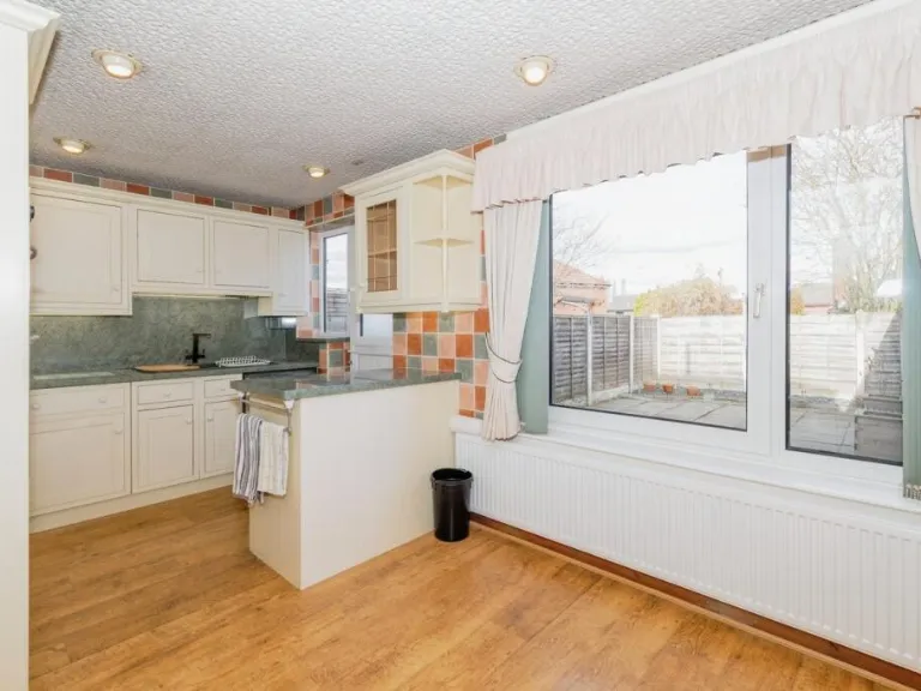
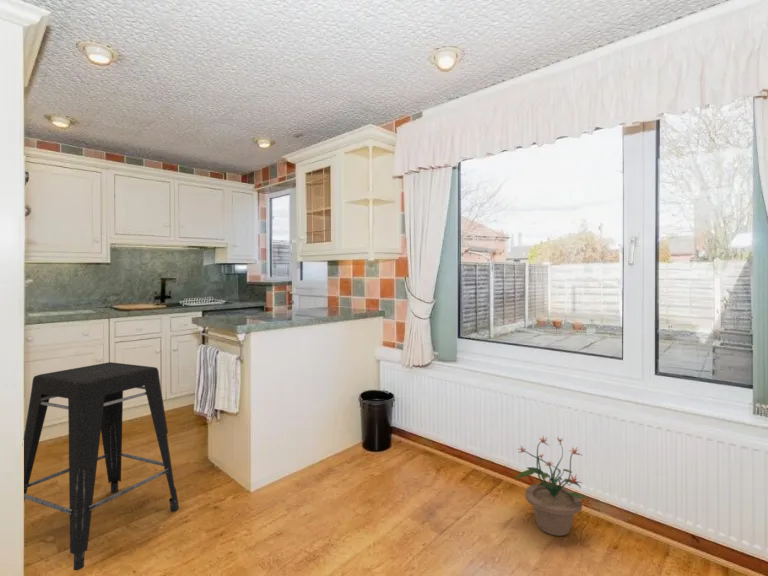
+ potted plant (553, 482)
+ stool (98, 447)
